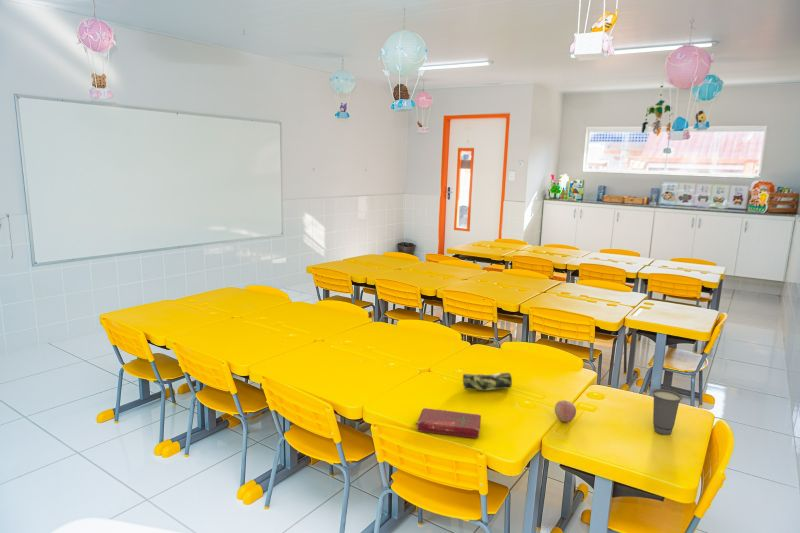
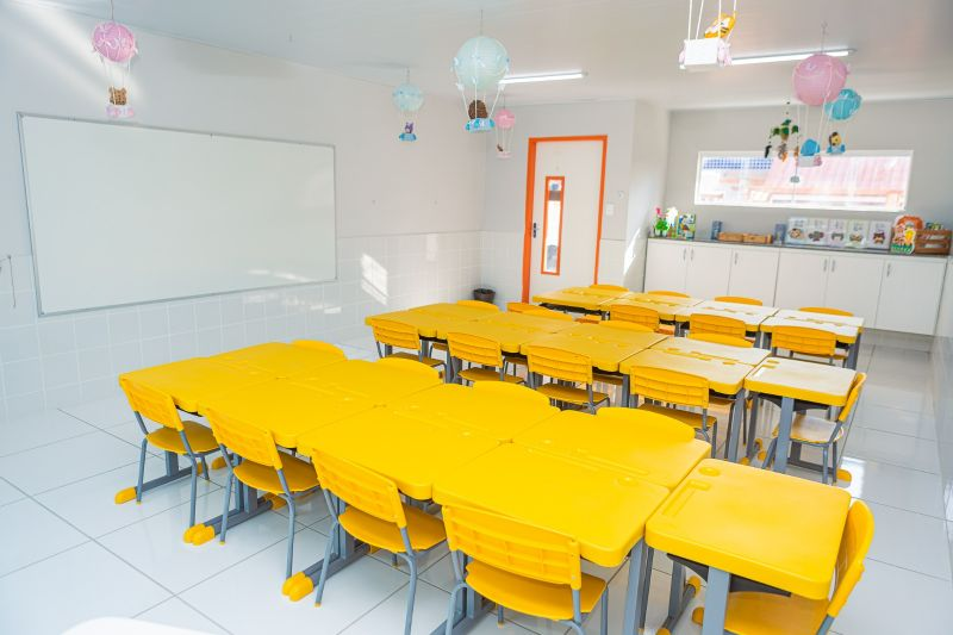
- cup (664, 413)
- apple (565, 411)
- book (448, 422)
- pencil case (485, 381)
